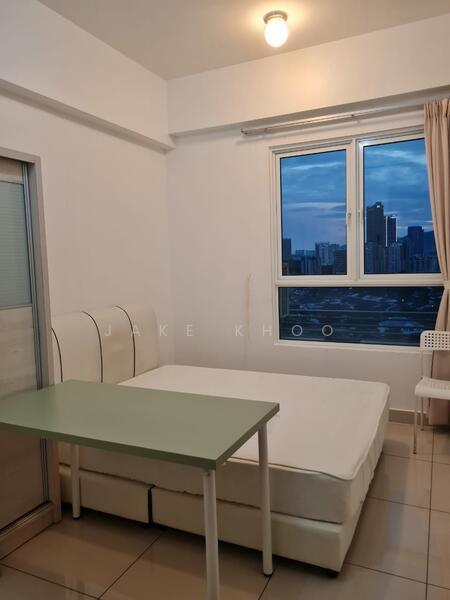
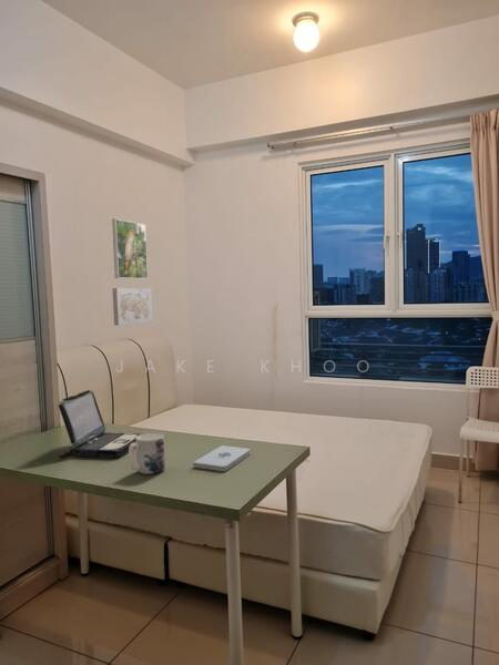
+ mug (147, 454)
+ wall art (133, 306)
+ laptop (101, 421)
+ notepad (223, 457)
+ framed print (131, 249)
